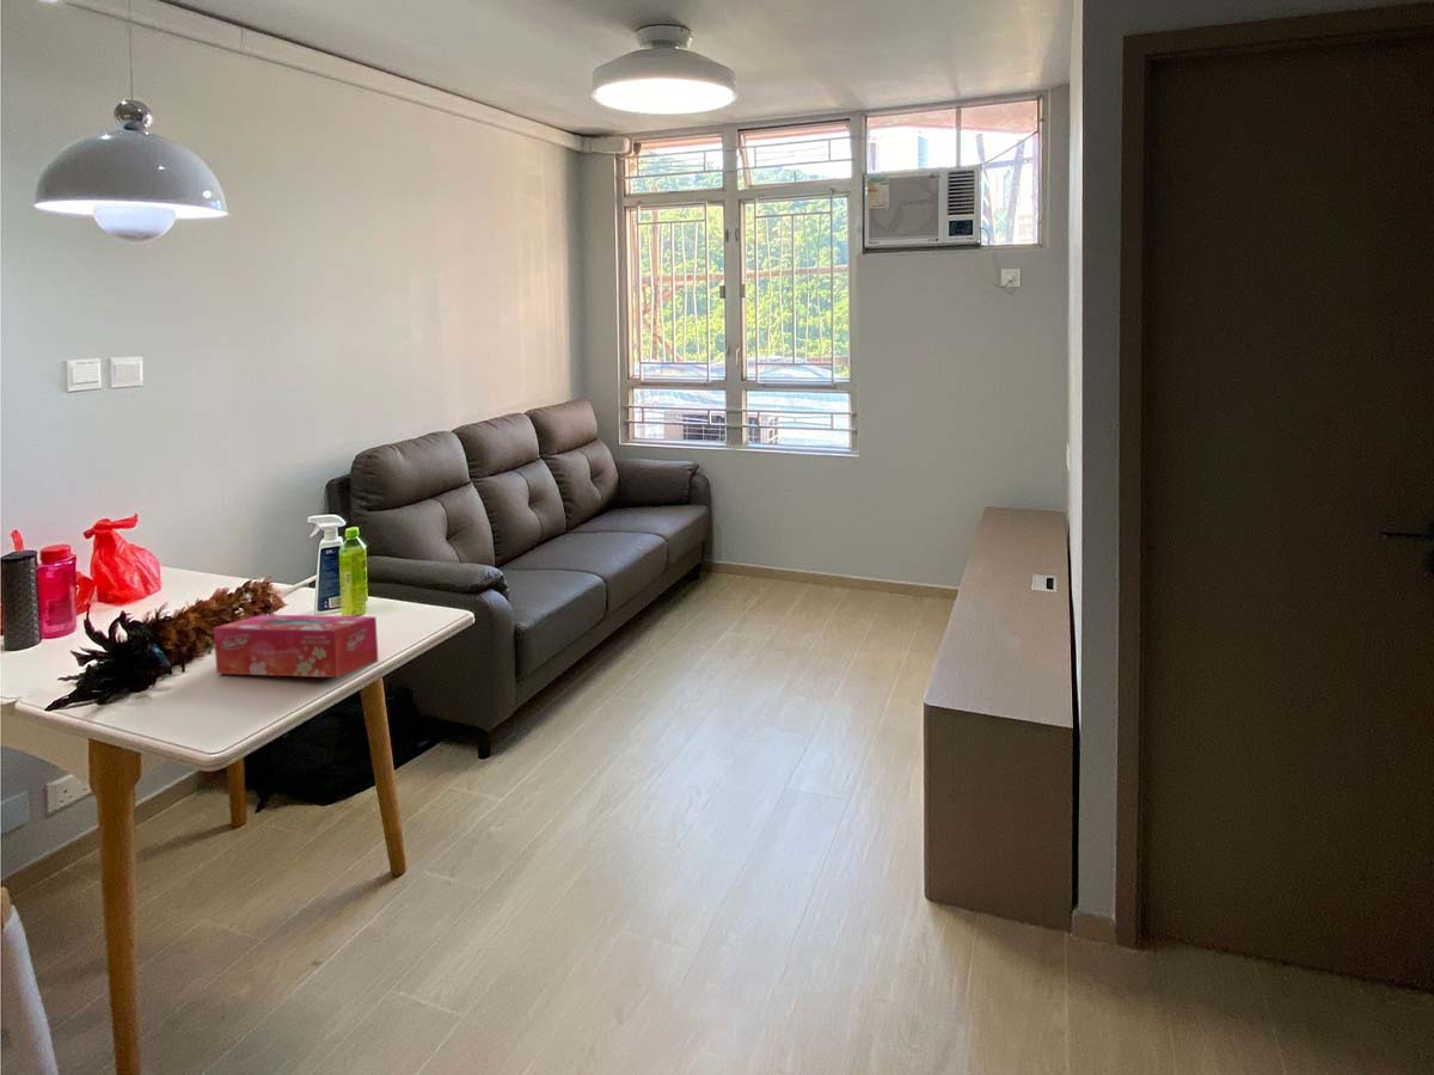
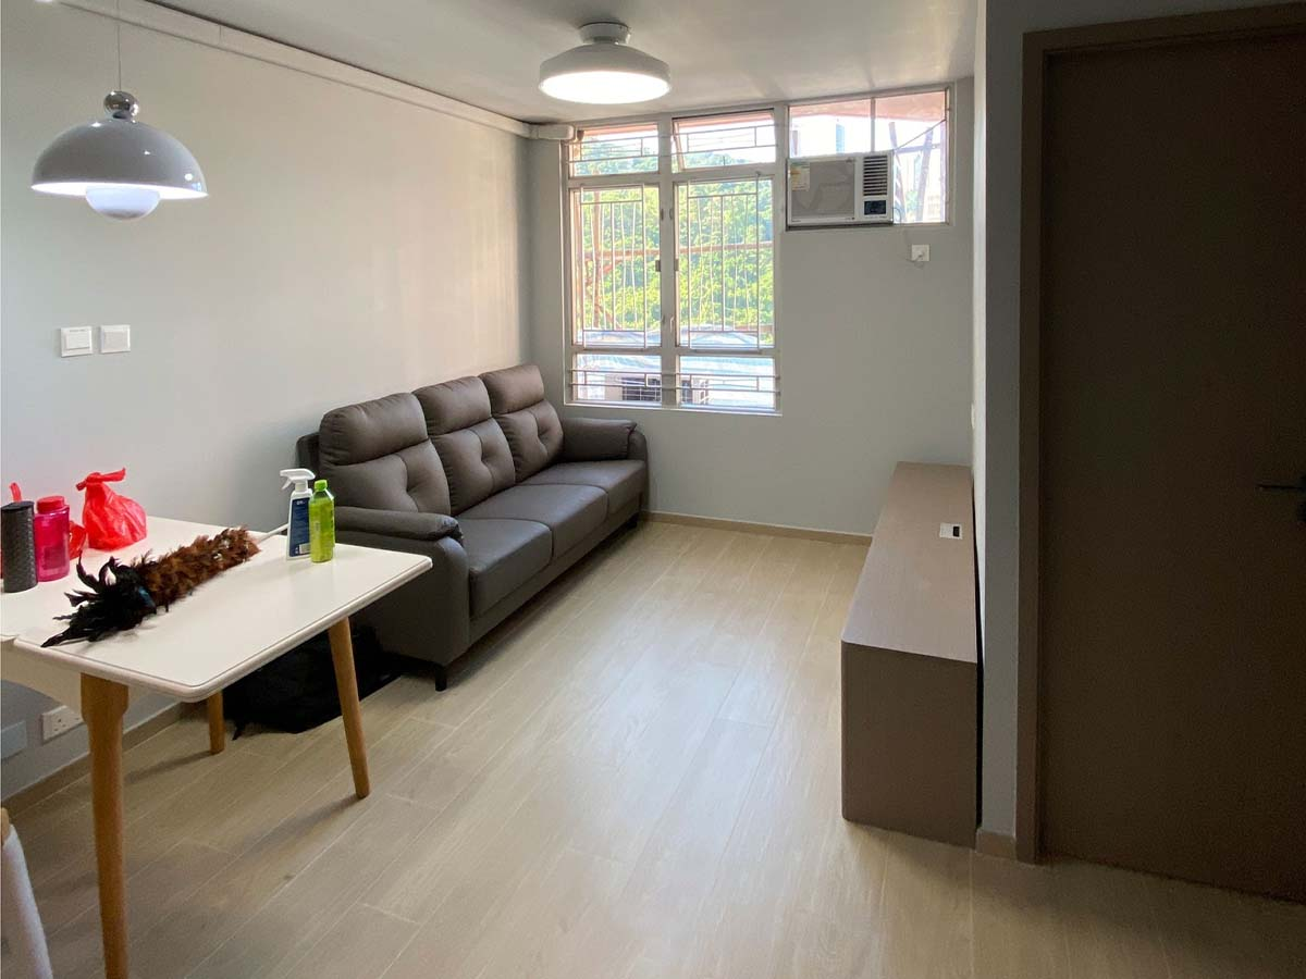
- tissue box (298, 644)
